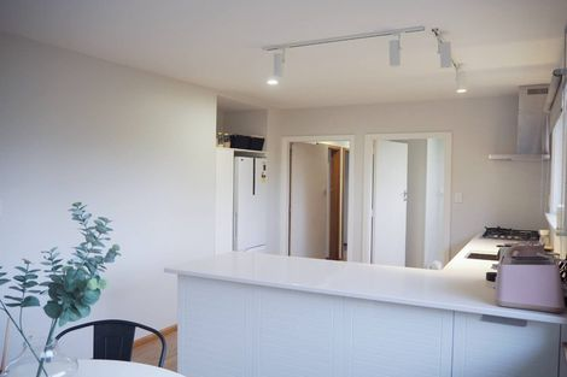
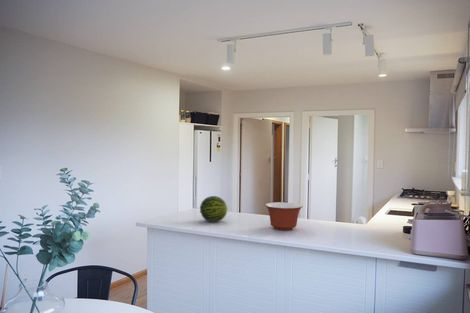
+ fruit (213, 208)
+ mixing bowl (283, 216)
